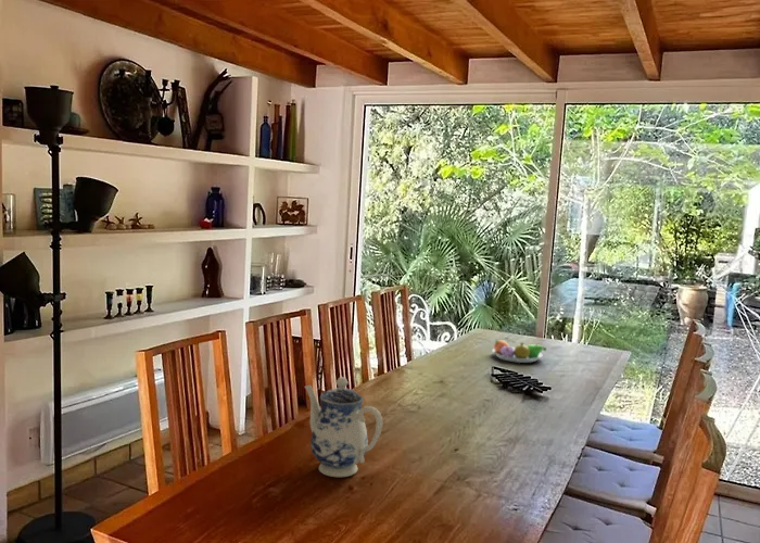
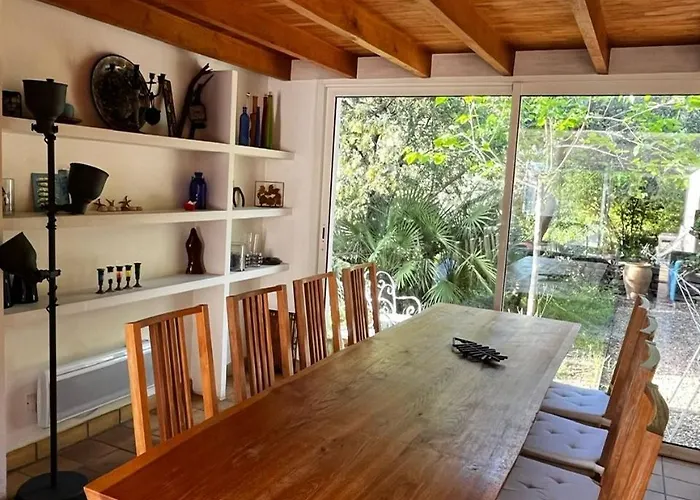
- fruit bowl (519, 348)
- teapot (340, 424)
